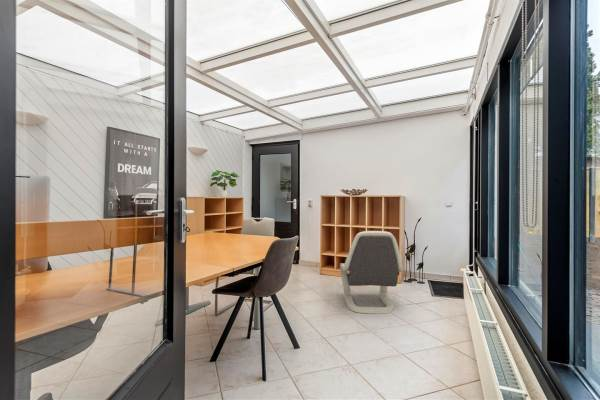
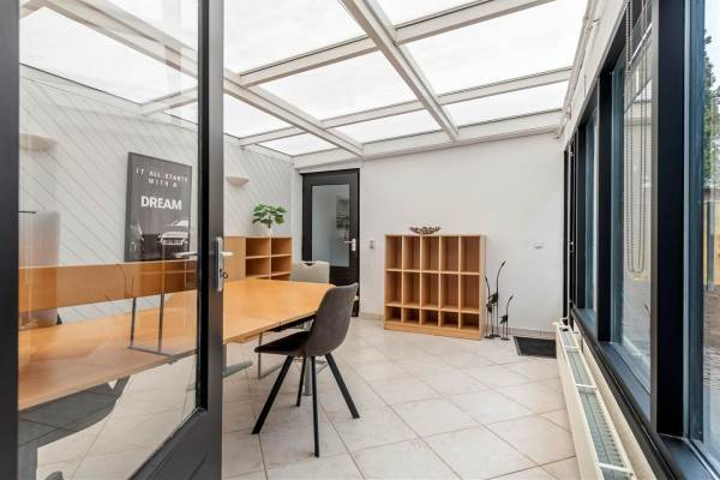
- lounge chair (369, 266)
